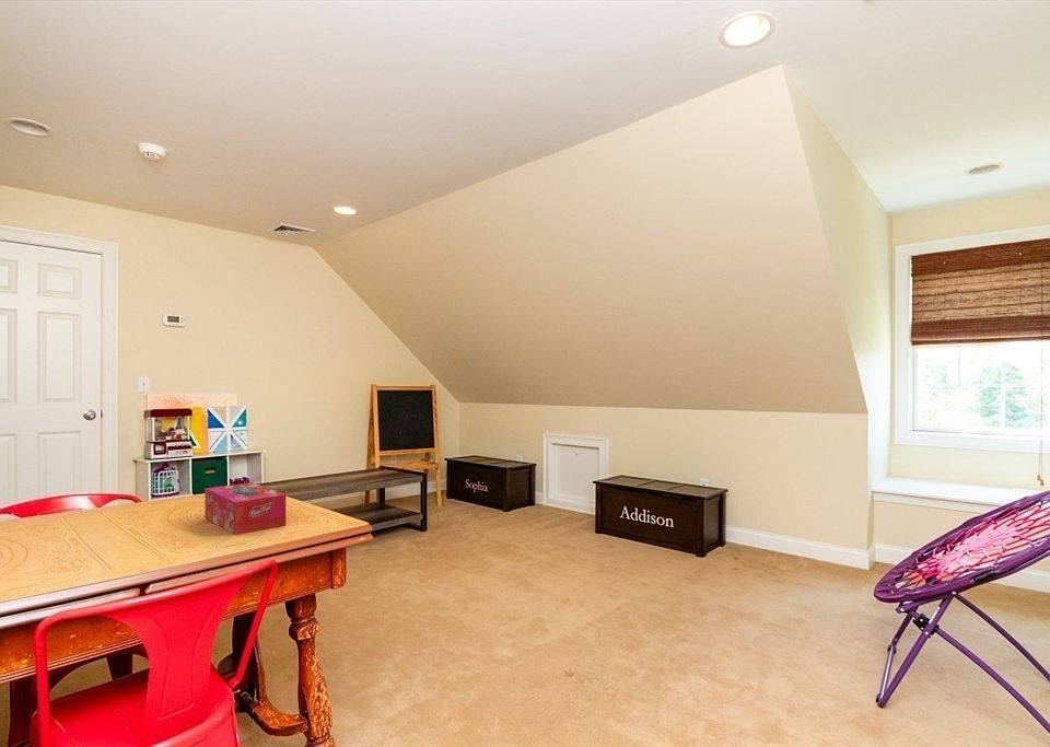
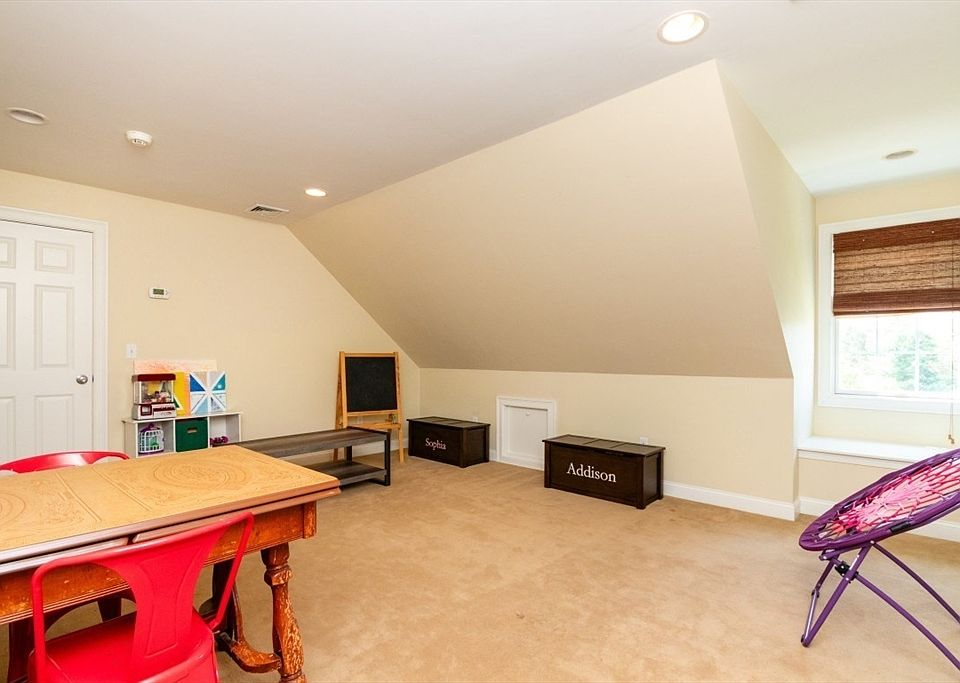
- tissue box (244, 506)
